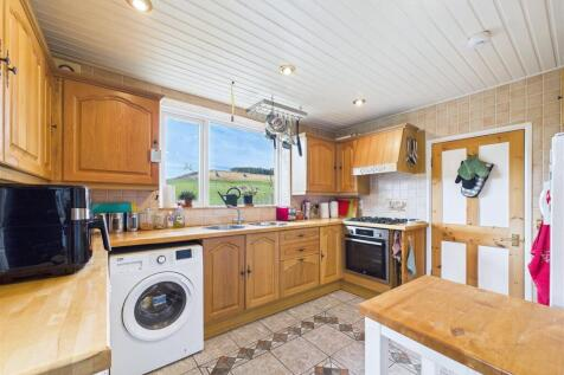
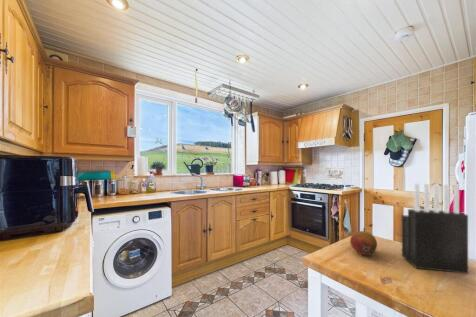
+ fruit (363, 242)
+ knife block (430, 223)
